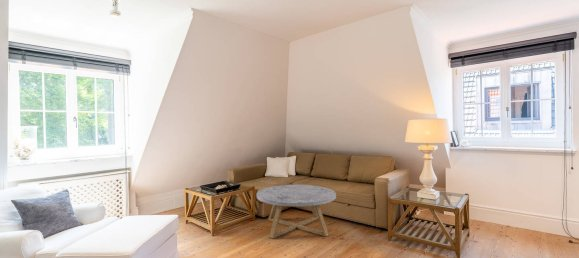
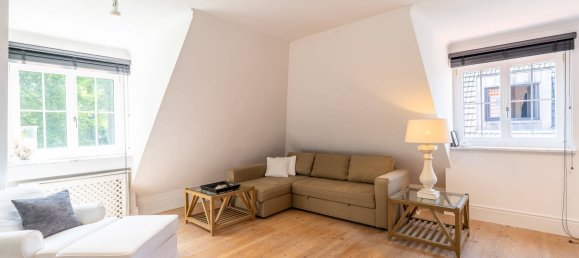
- coffee table (296, 205)
